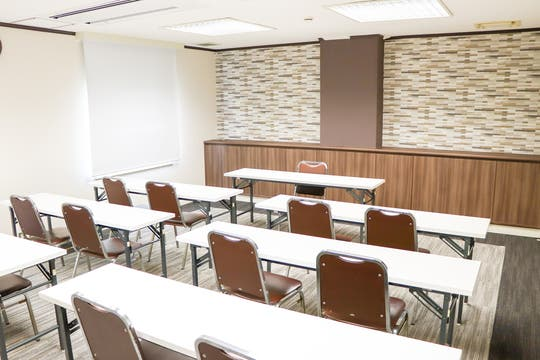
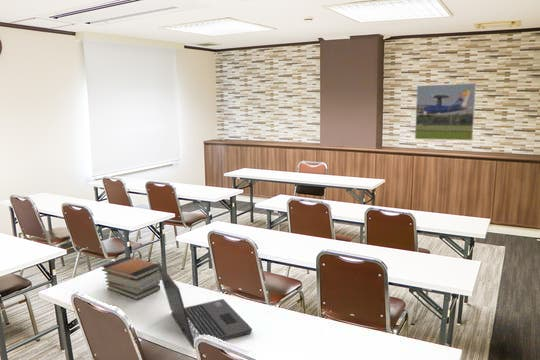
+ book stack (132, 277)
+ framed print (444, 112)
+ laptop (203, 303)
